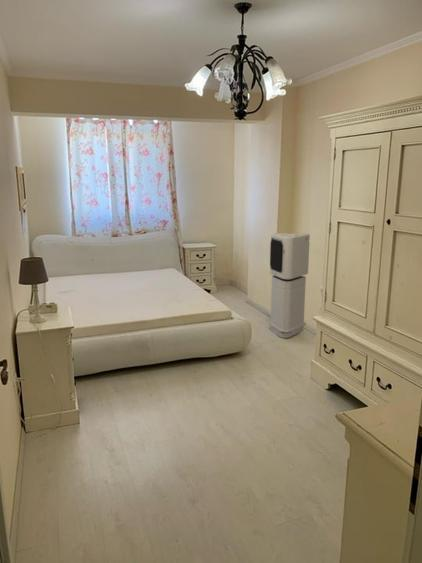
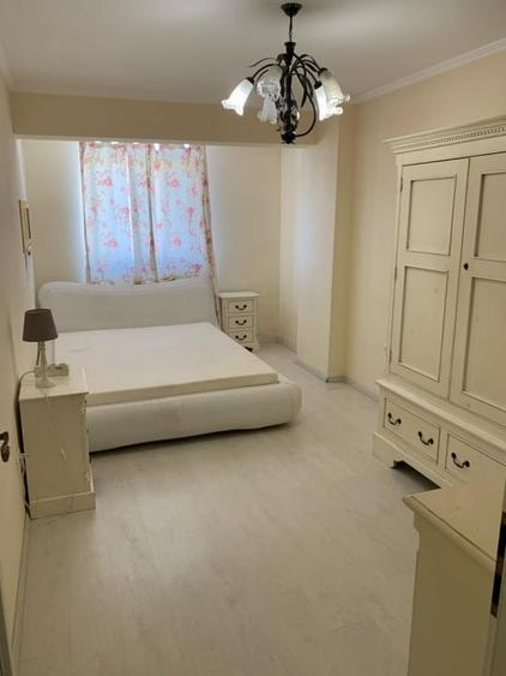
- air purifier (291, 284)
